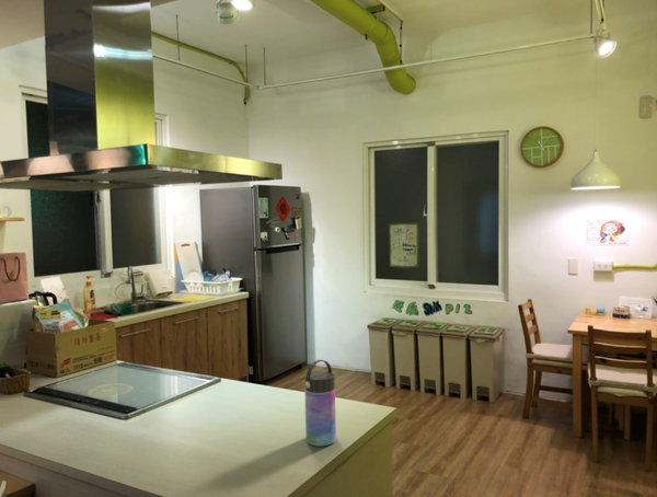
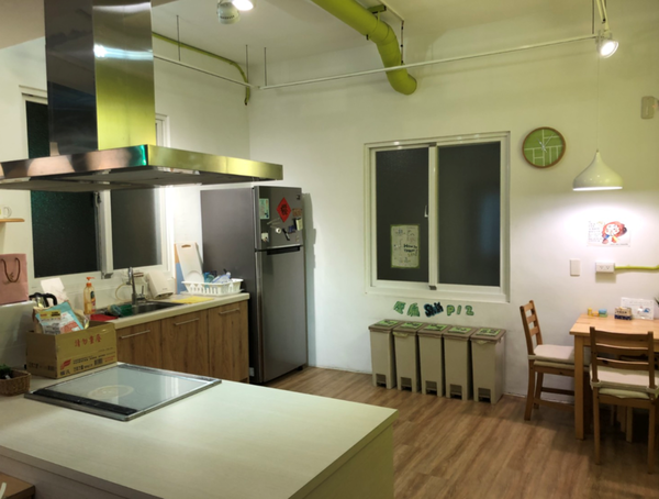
- water bottle (320, 400)
